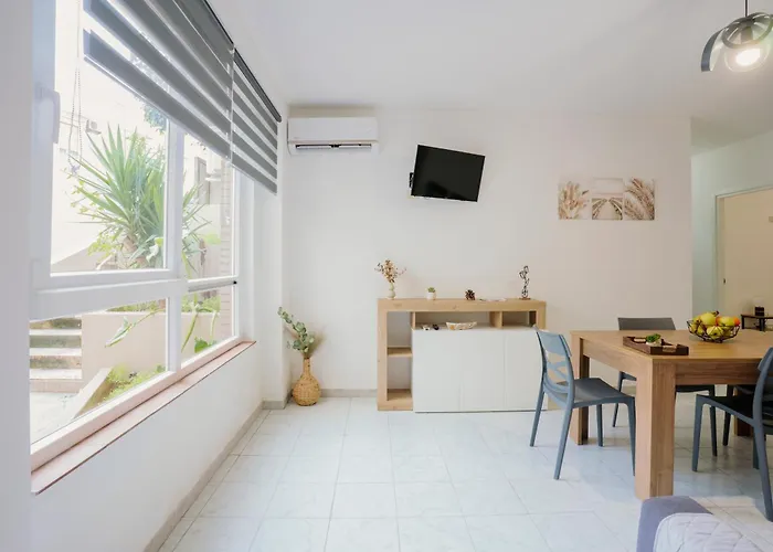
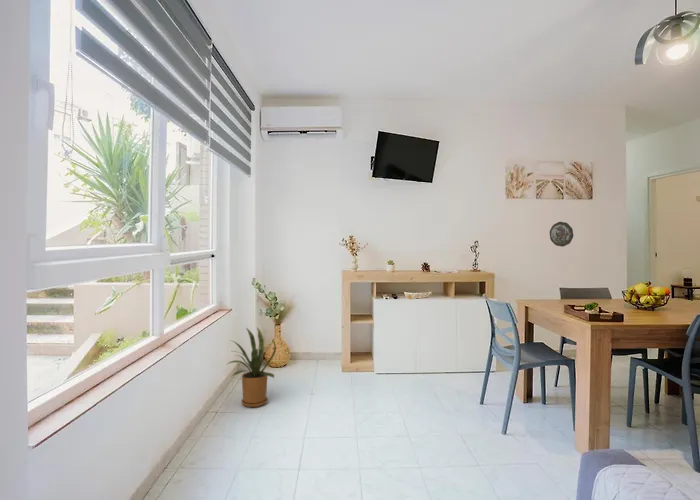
+ decorative plate (560, 234)
+ house plant (250, 367)
